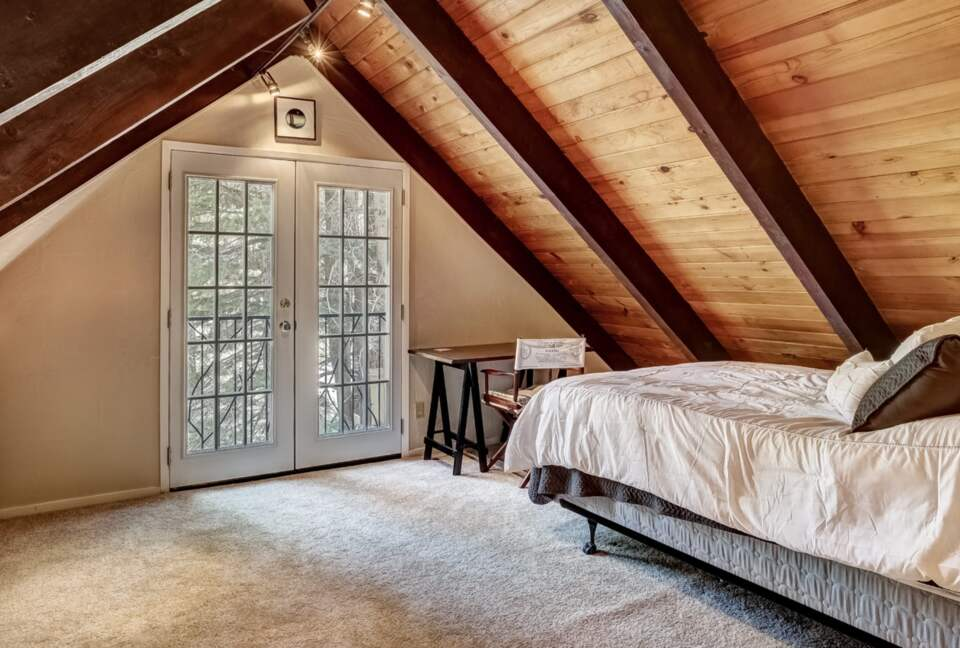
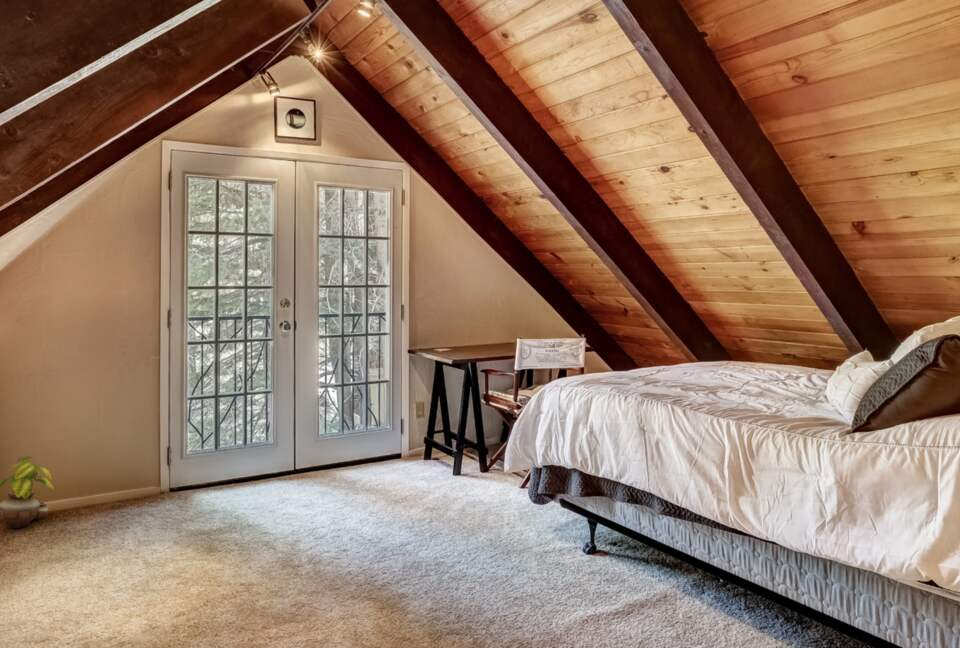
+ potted plant (26, 490)
